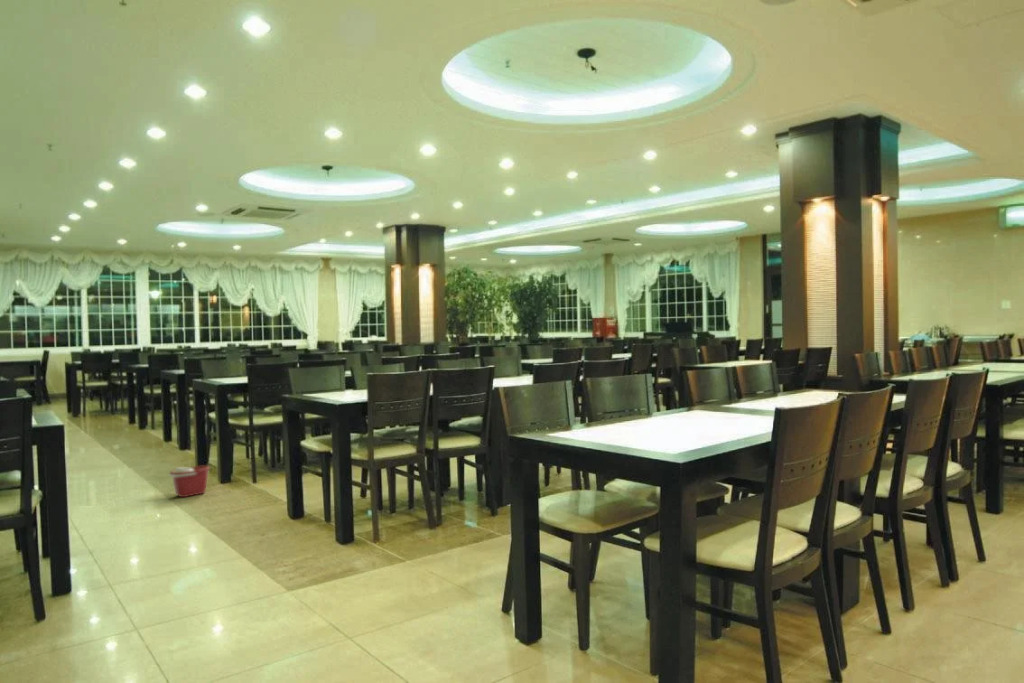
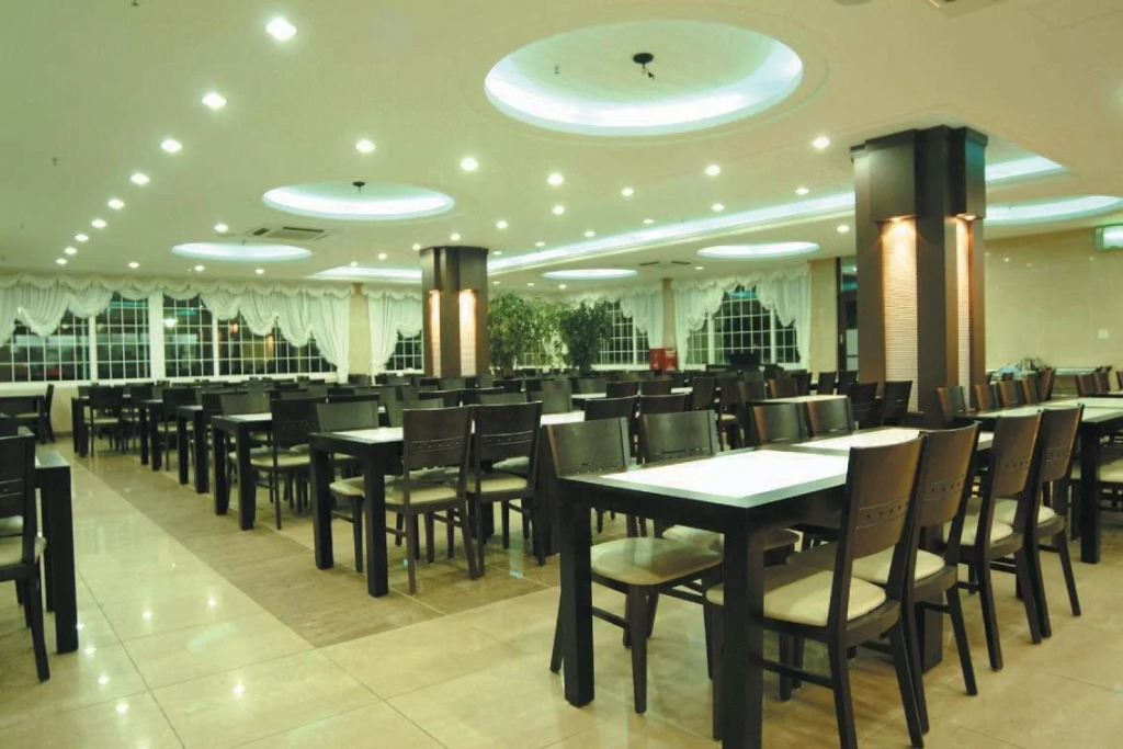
- bucket (190, 479)
